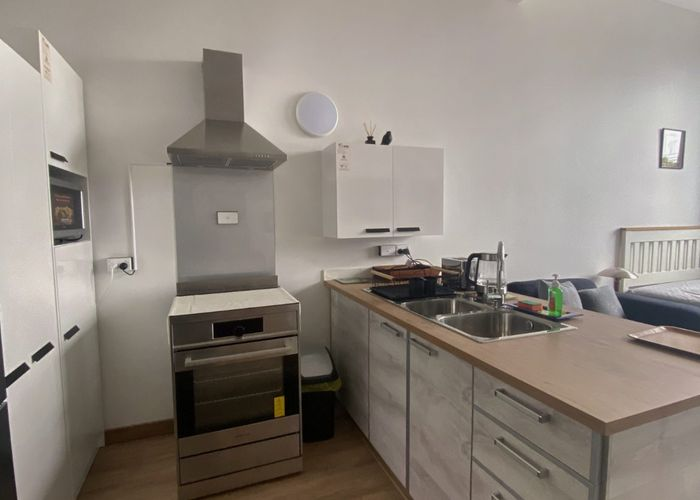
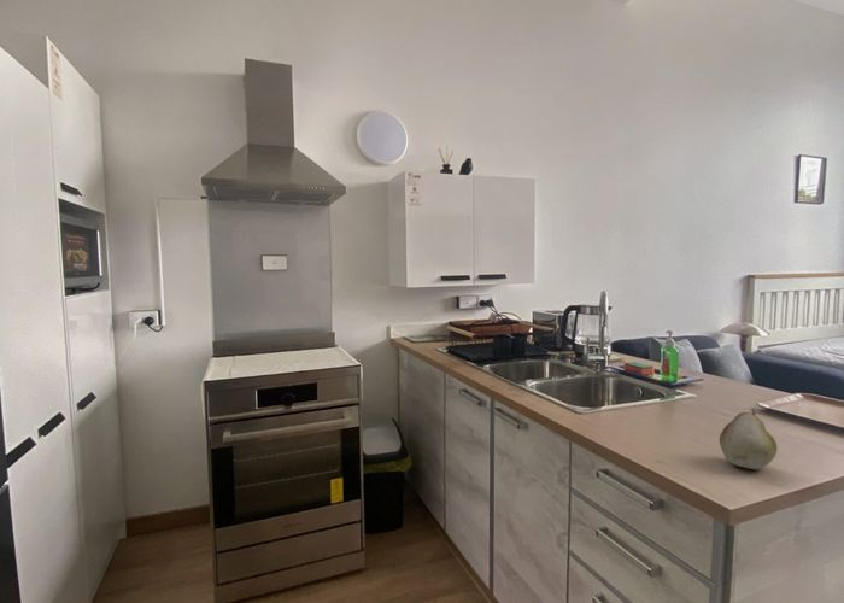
+ fruit (748, 438)
